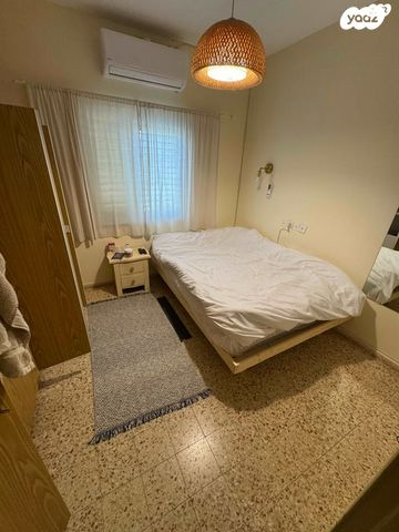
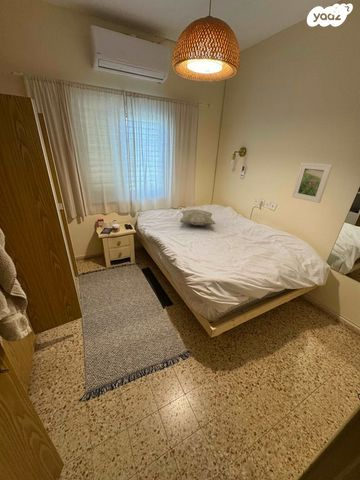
+ decorative pillow (197, 217)
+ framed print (310, 182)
